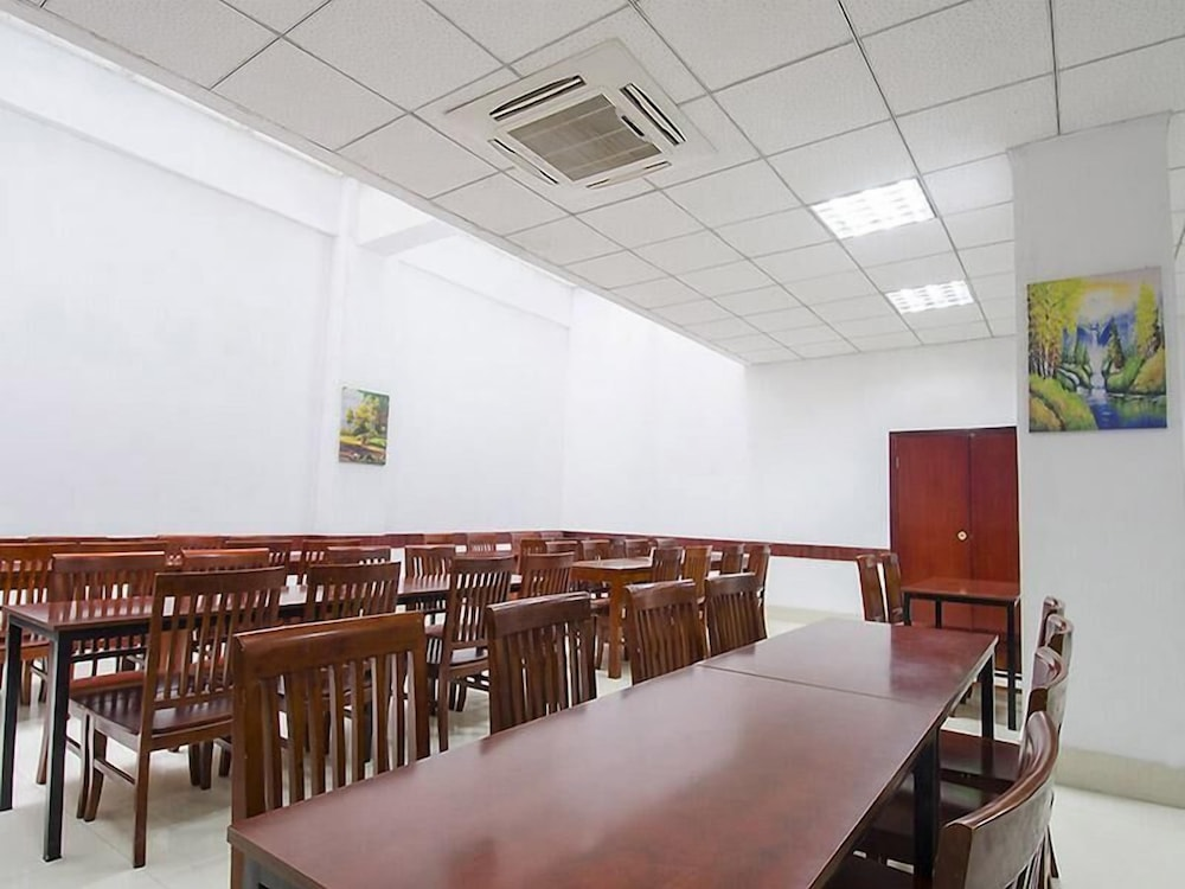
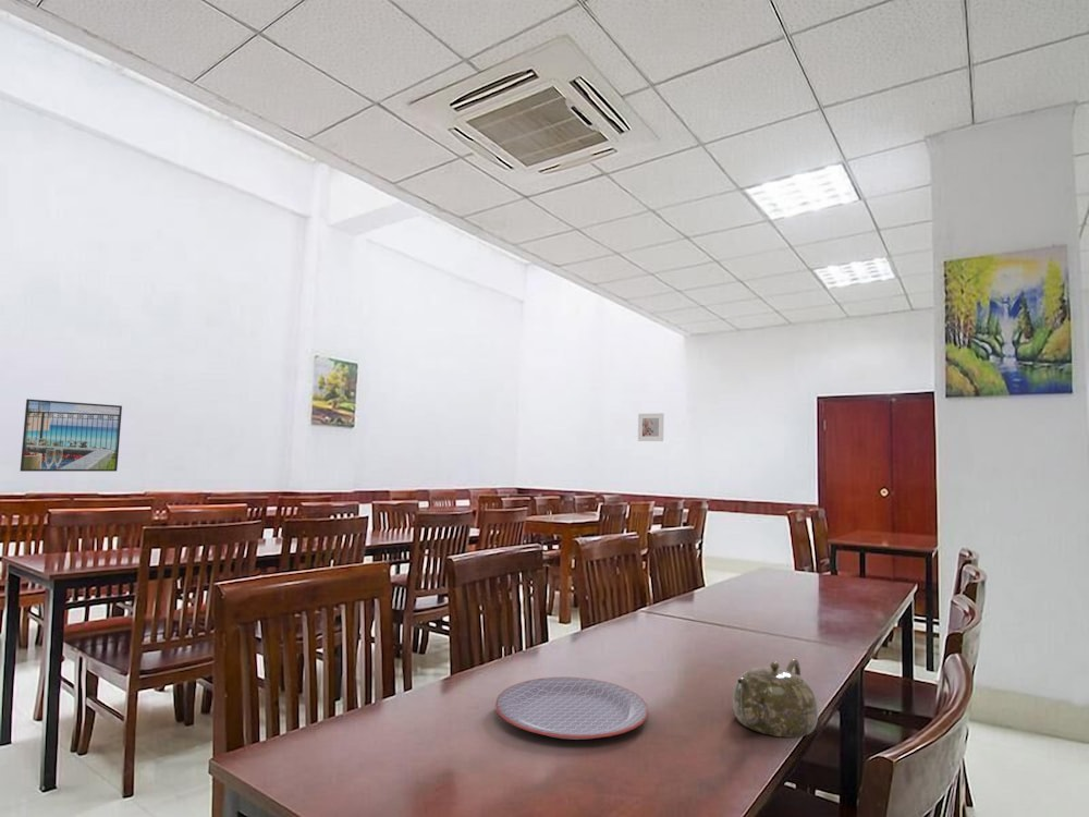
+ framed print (73, 436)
+ teapot (771, 693)
+ plate (571, 709)
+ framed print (650, 427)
